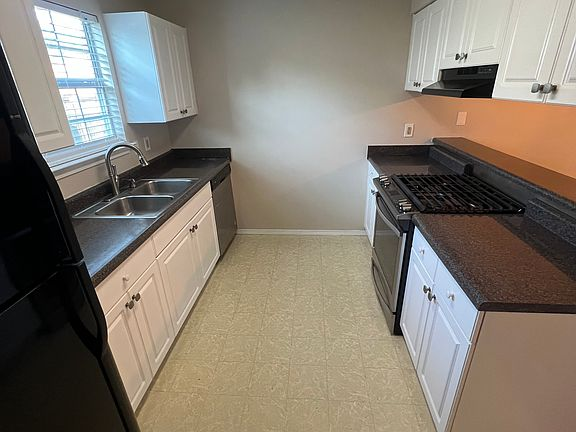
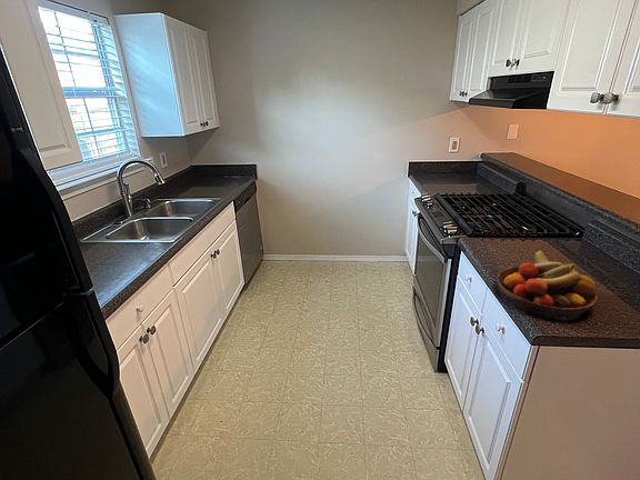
+ fruit bowl (544, 281)
